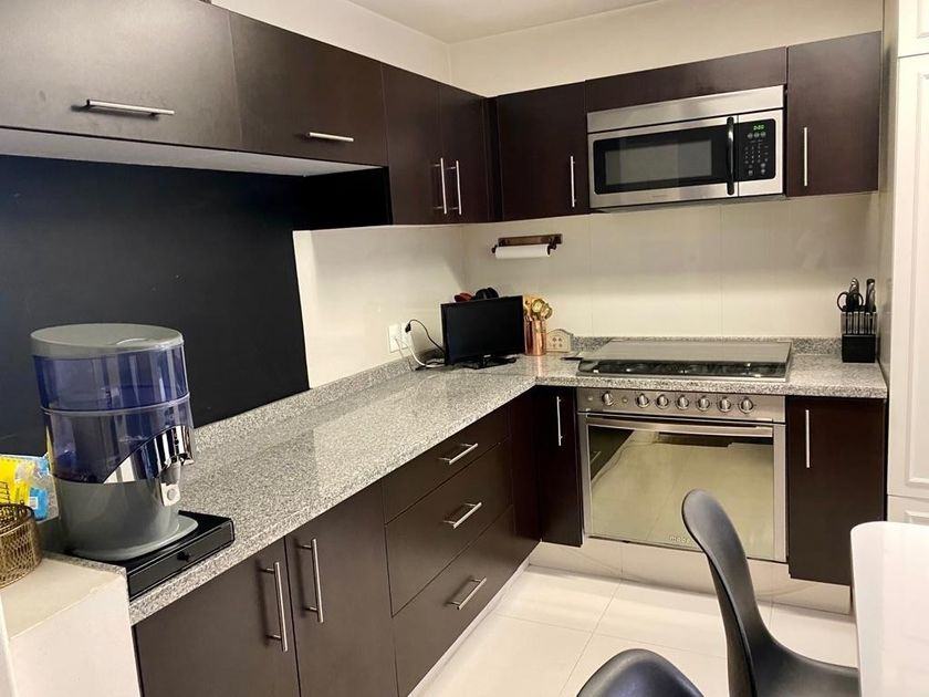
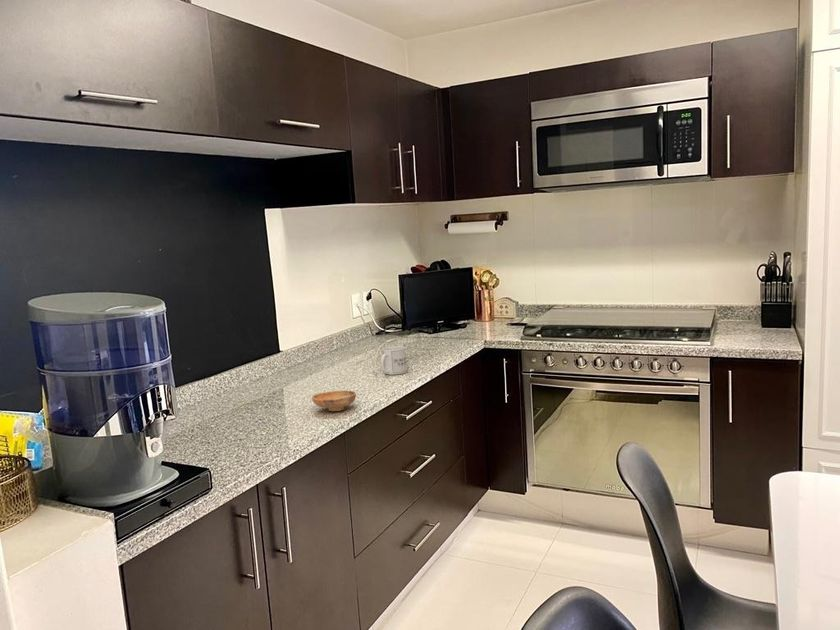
+ mug (391, 361)
+ bowl (334, 402)
